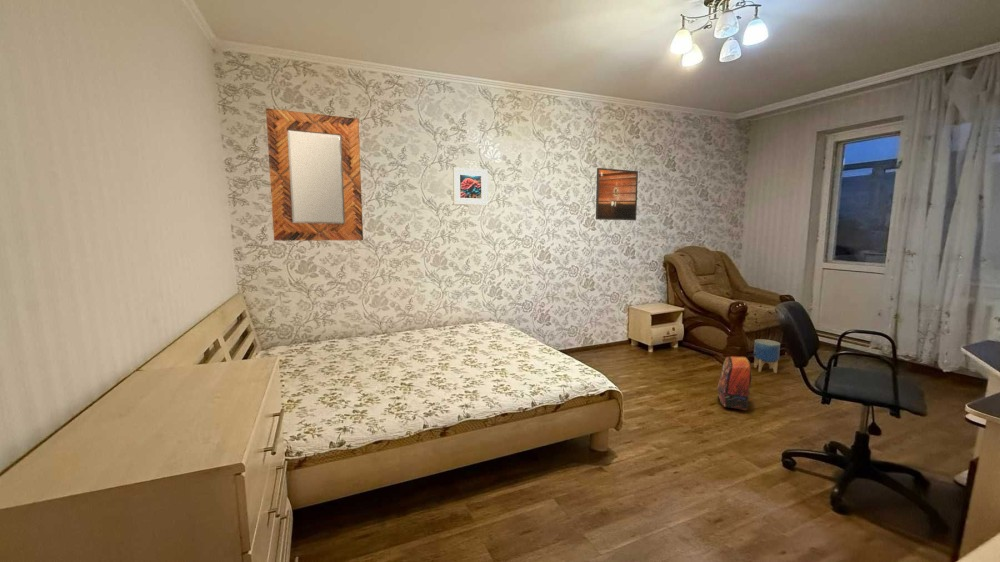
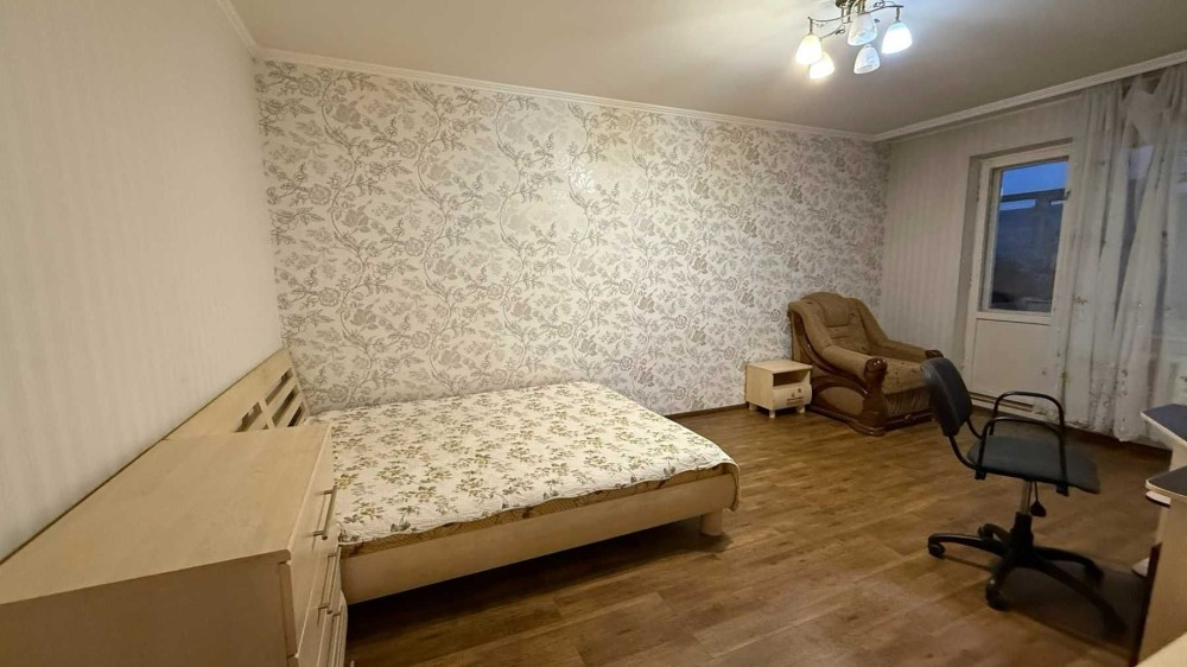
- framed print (617, 194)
- backpack (736, 379)
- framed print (470, 186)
- home mirror (317, 178)
- planter (766, 356)
